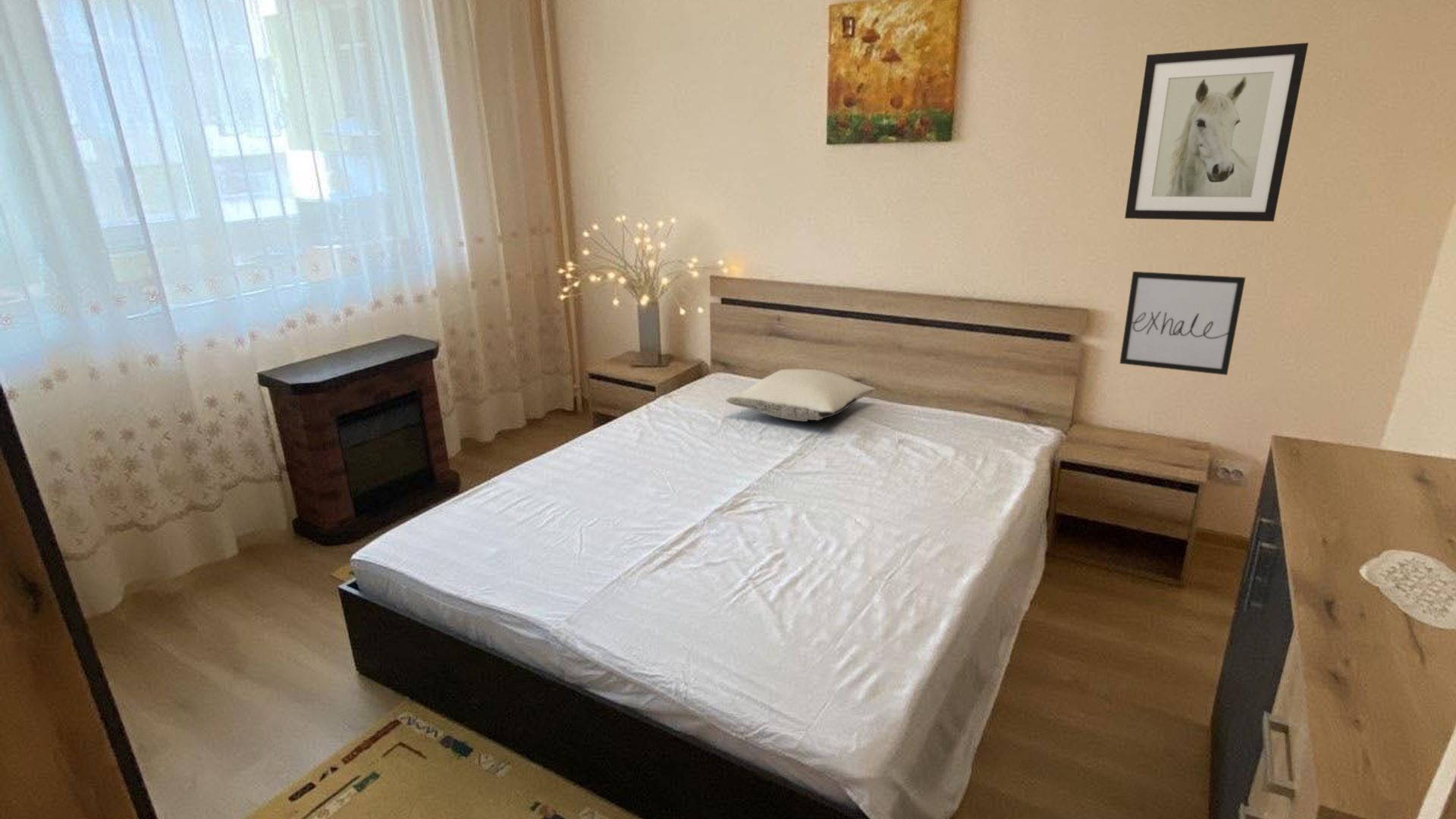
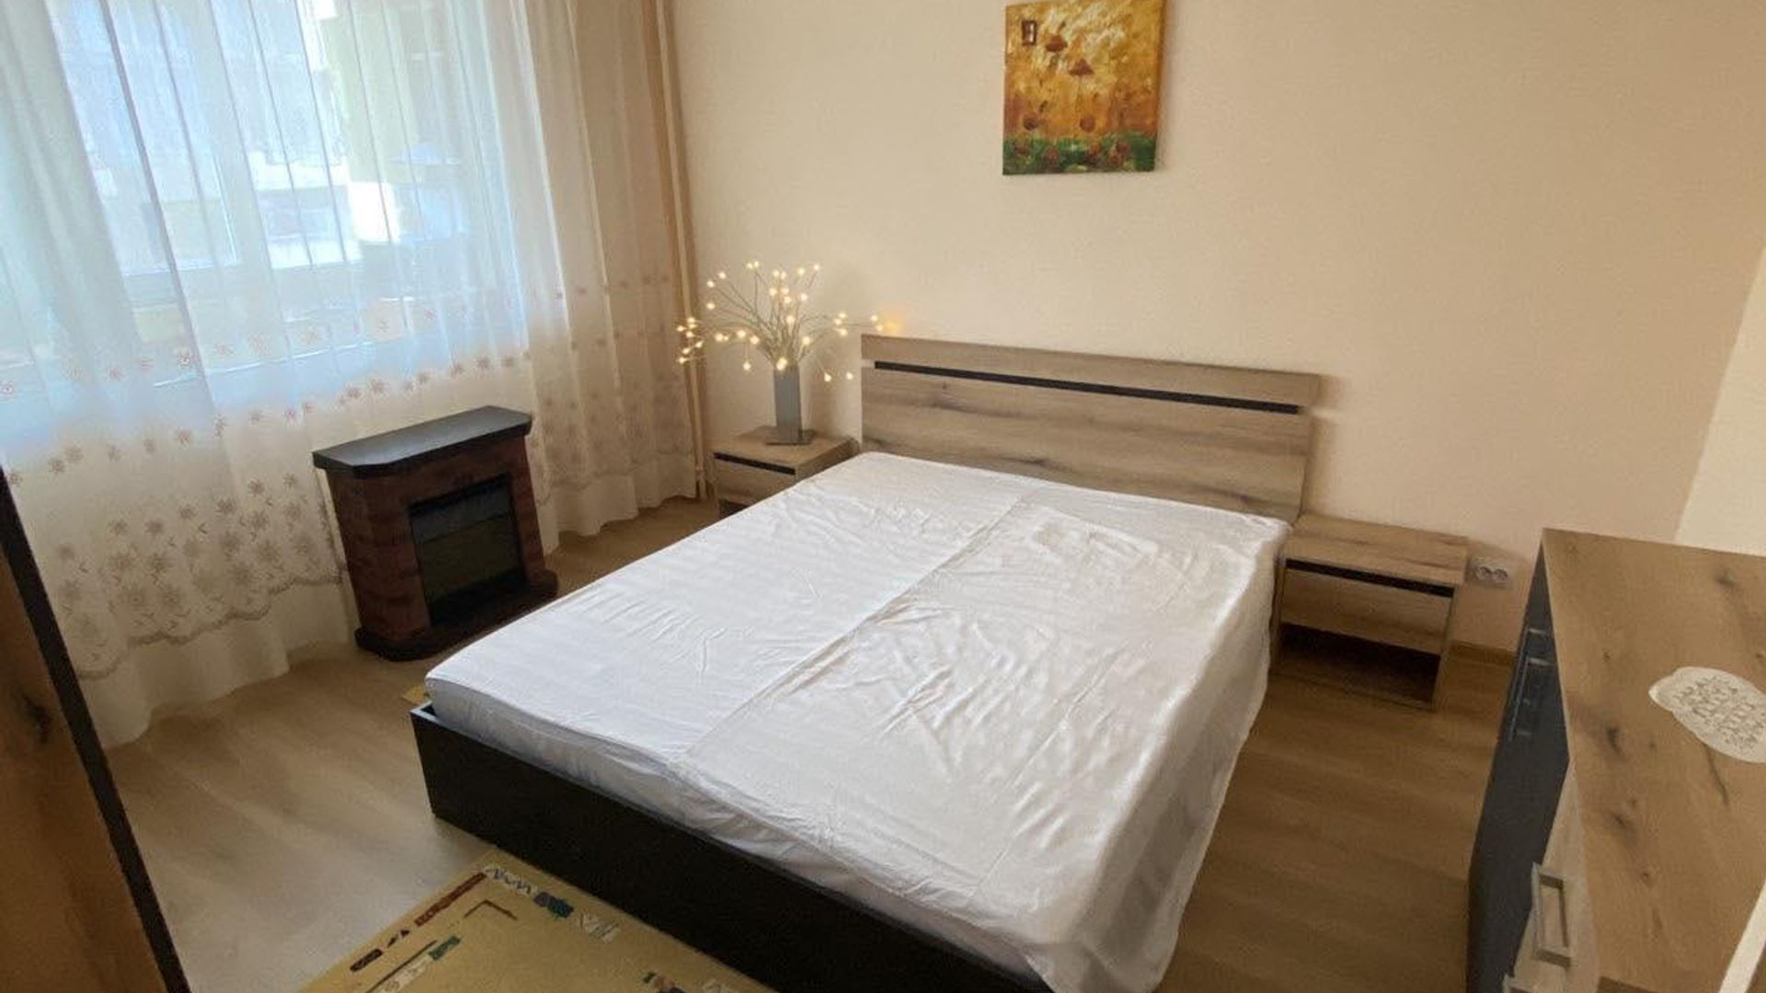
- wall art (1179, 322)
- wall art (1210, 137)
- pillow (802, 393)
